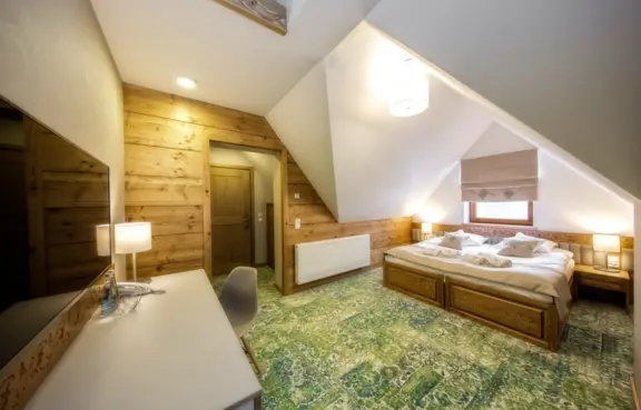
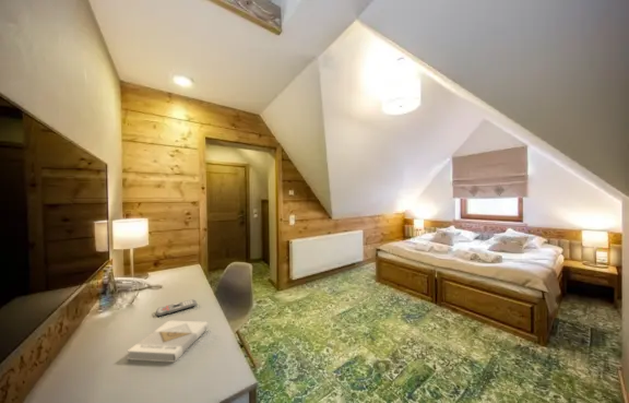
+ book (171, 339)
+ remote control (177, 307)
